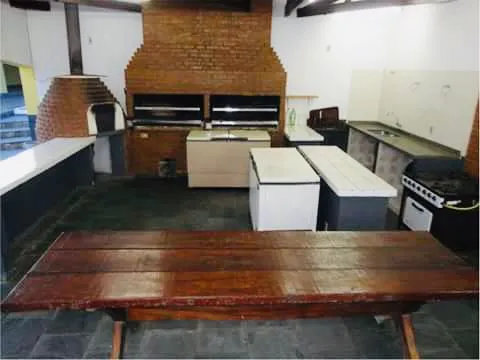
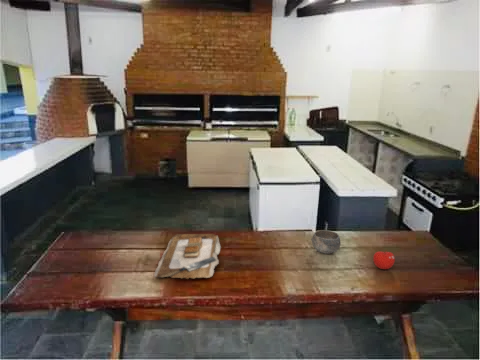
+ fruit (383, 258)
+ bowl (326, 242)
+ cutting board (190, 250)
